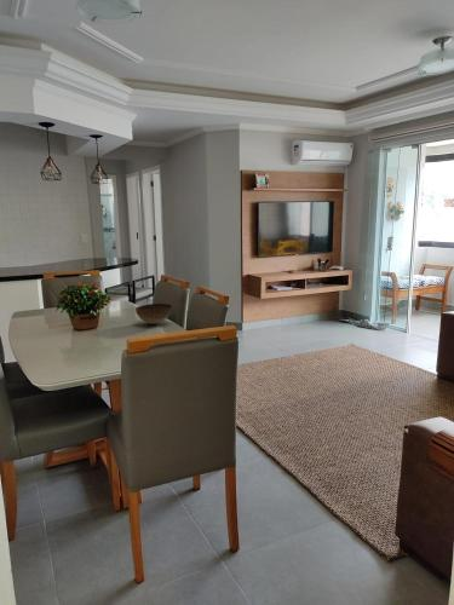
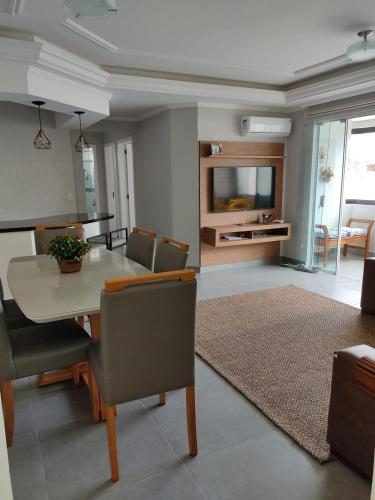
- bowl (154, 315)
